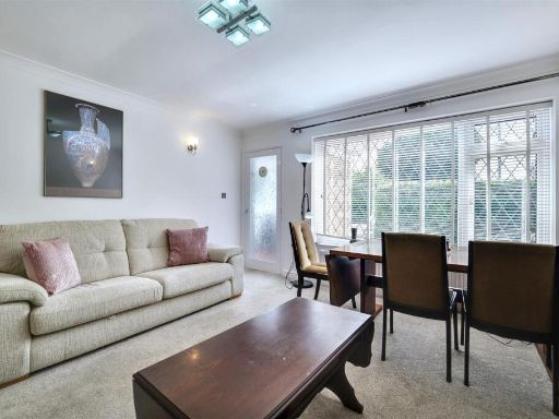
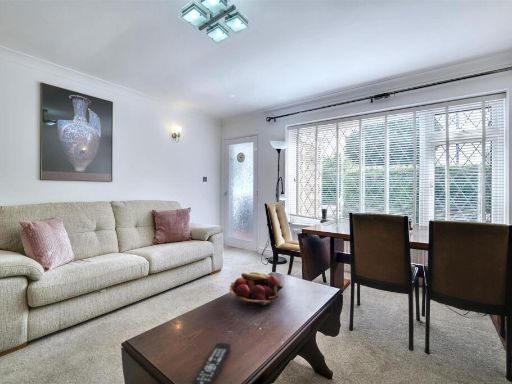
+ fruit basket (255, 286)
+ remote control (213, 364)
